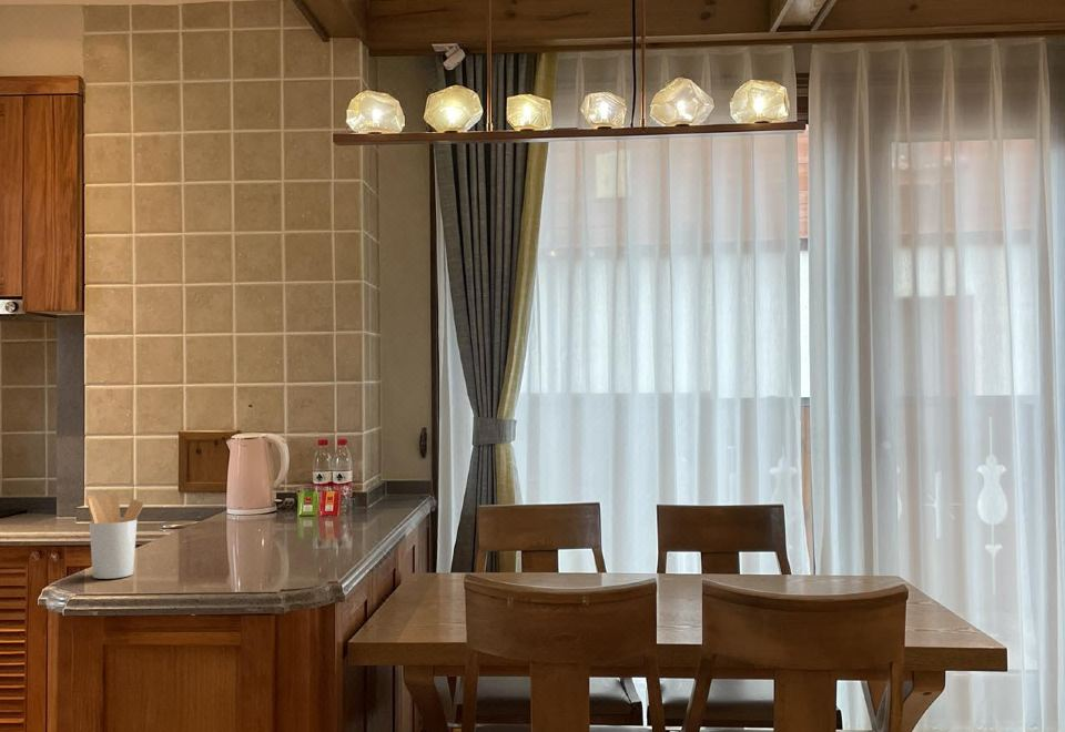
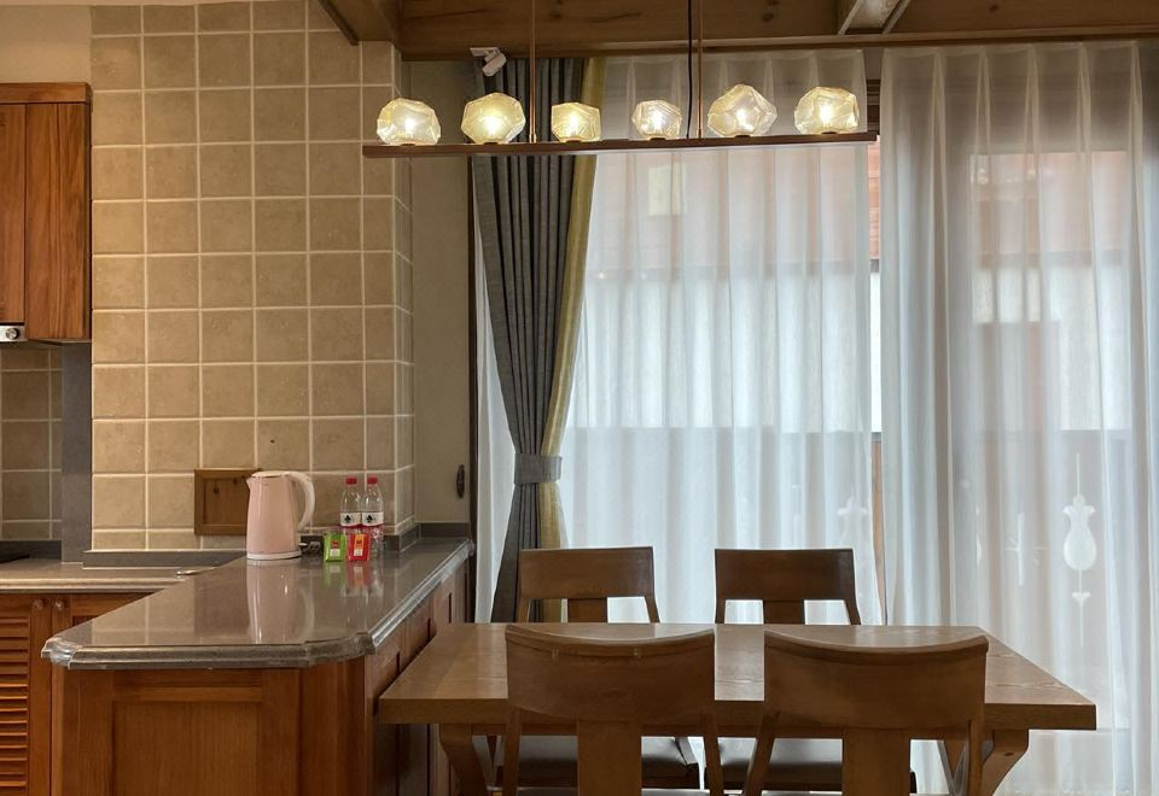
- utensil holder (109, 532)
